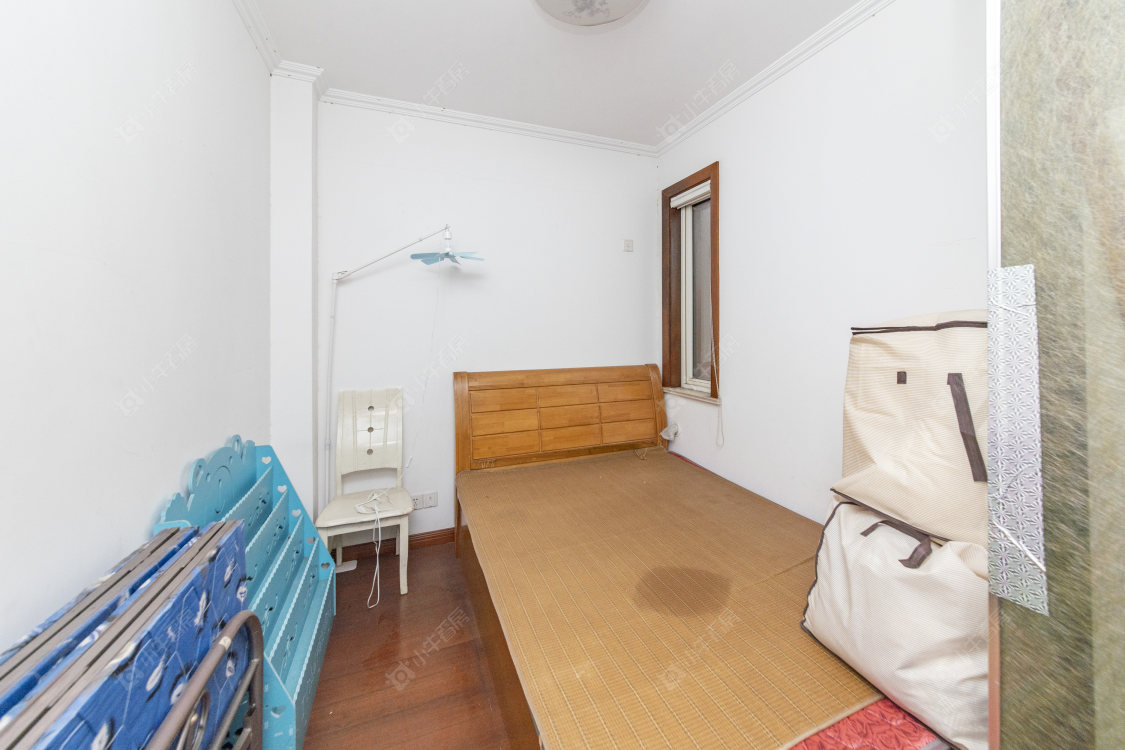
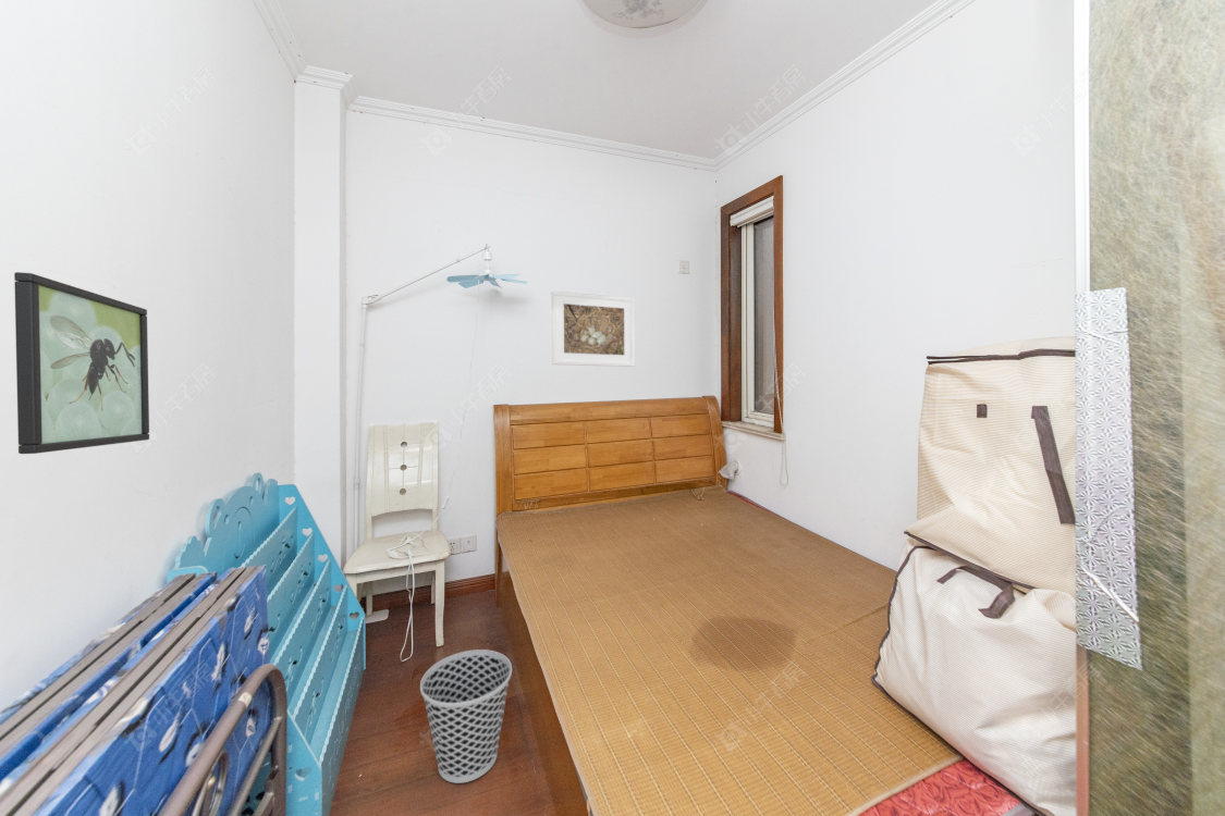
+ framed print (595, 330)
+ wastebasket (467, 716)
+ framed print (93, 369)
